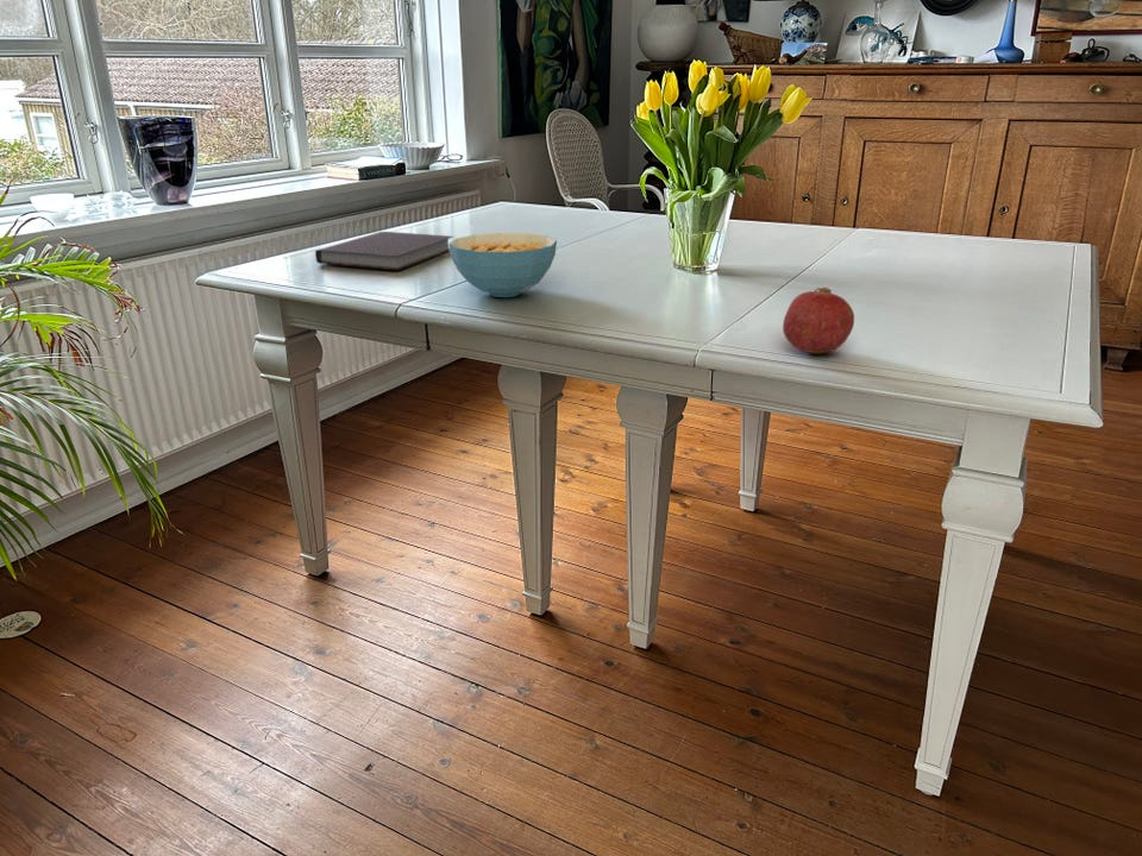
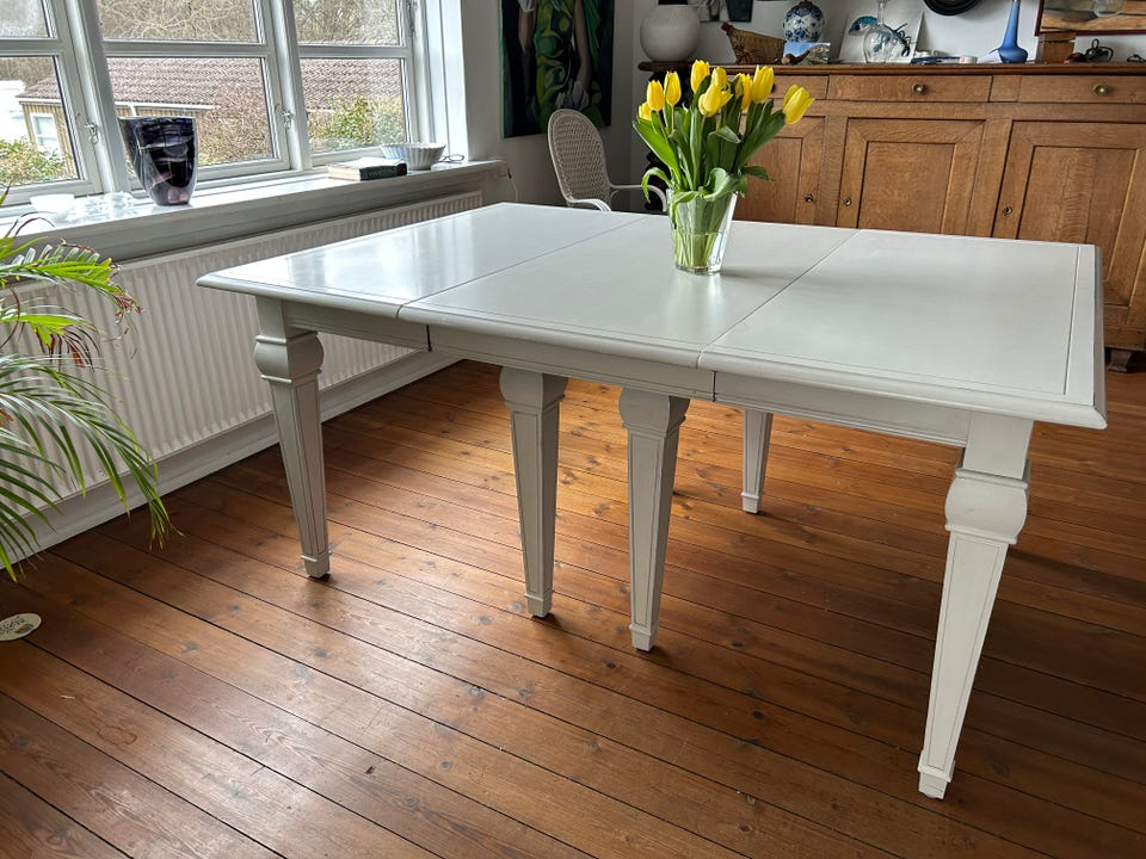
- cereal bowl (503, 268)
- fruit (817, 320)
- notebook (387, 248)
